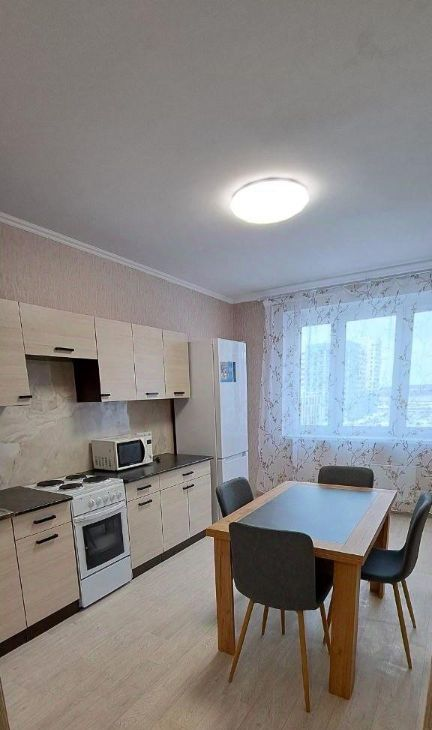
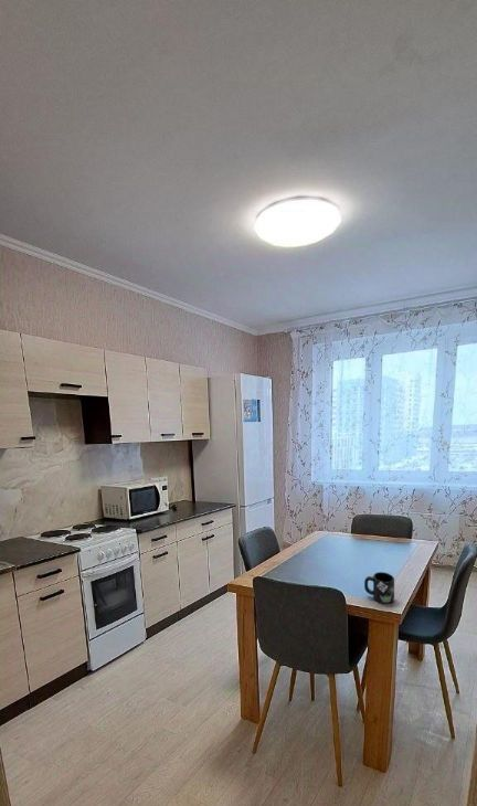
+ mug (379, 586)
